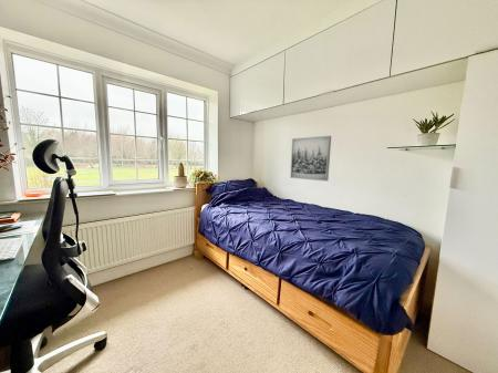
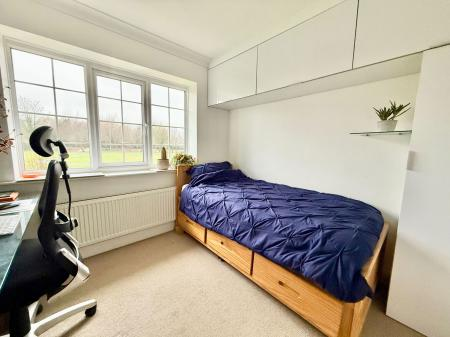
- wall art (309, 158)
